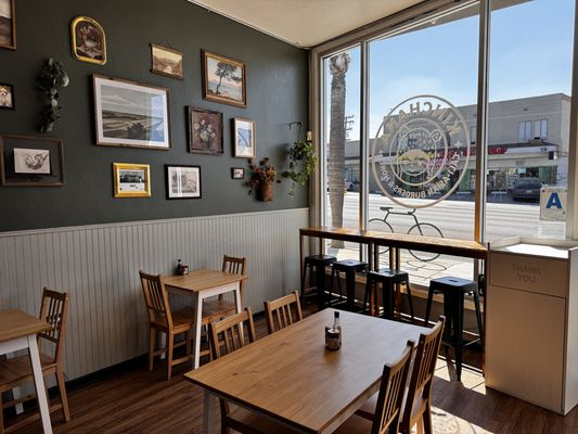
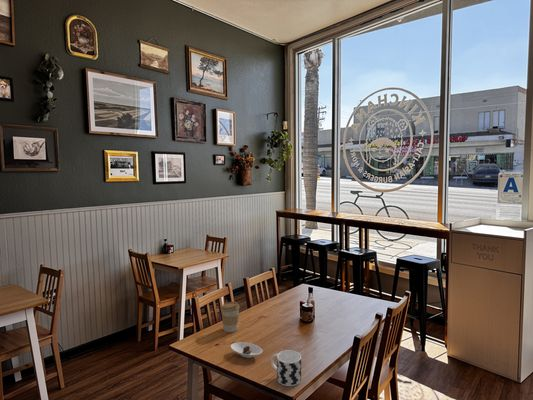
+ saucer (246, 350)
+ coffee cup (230, 316)
+ cup (285, 366)
